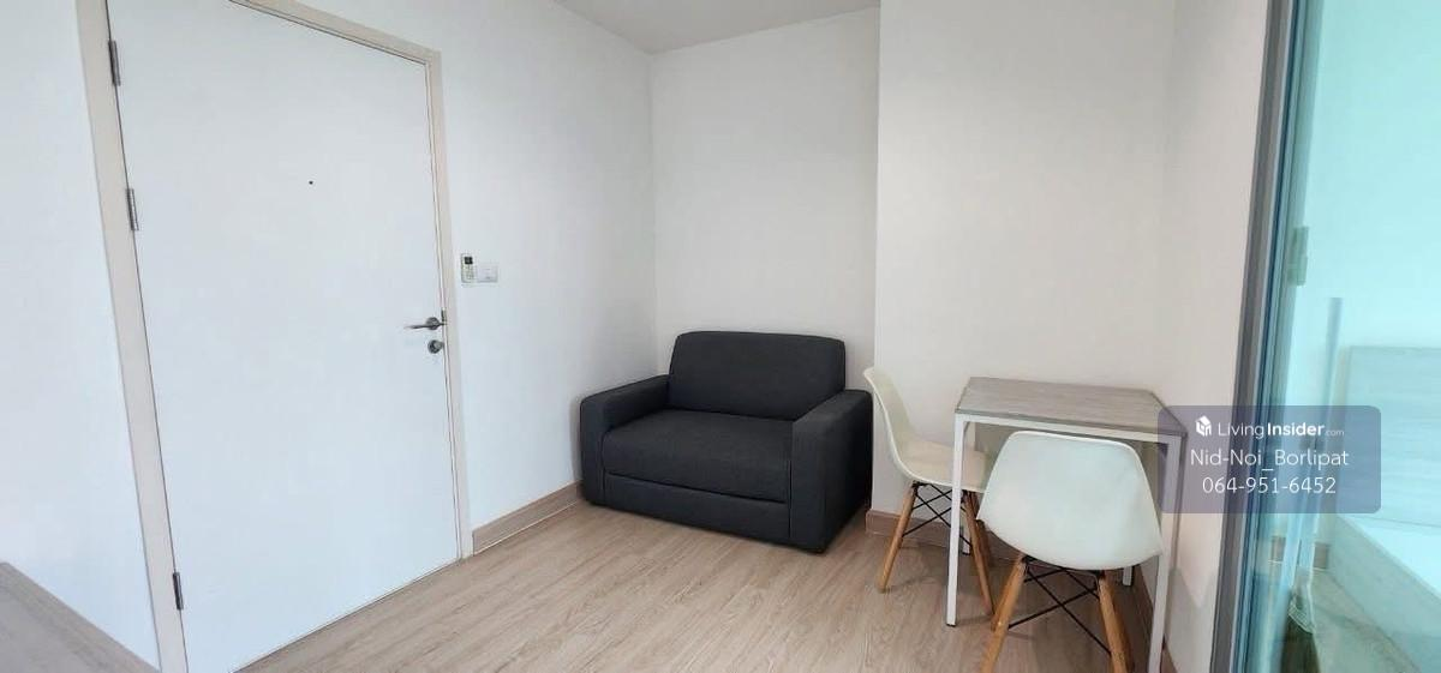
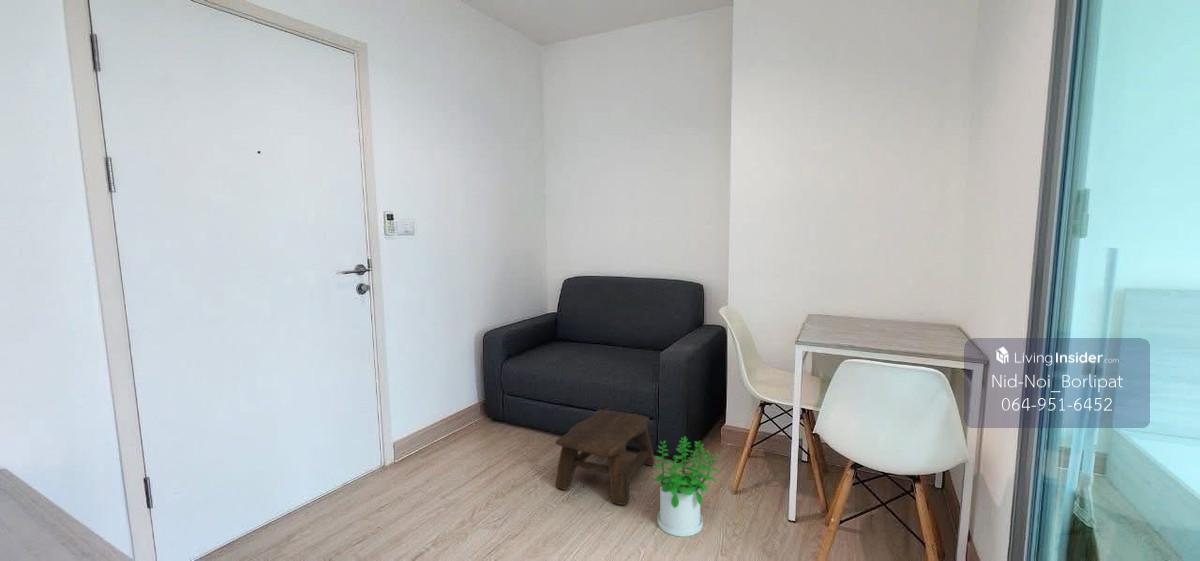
+ potted plant (685, 483)
+ stool (609, 451)
